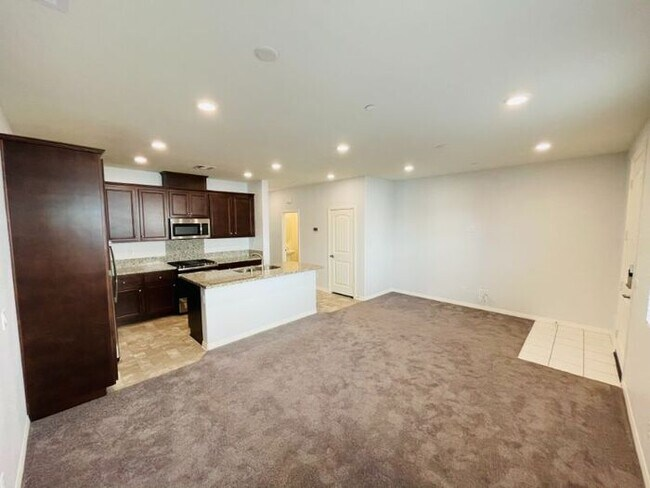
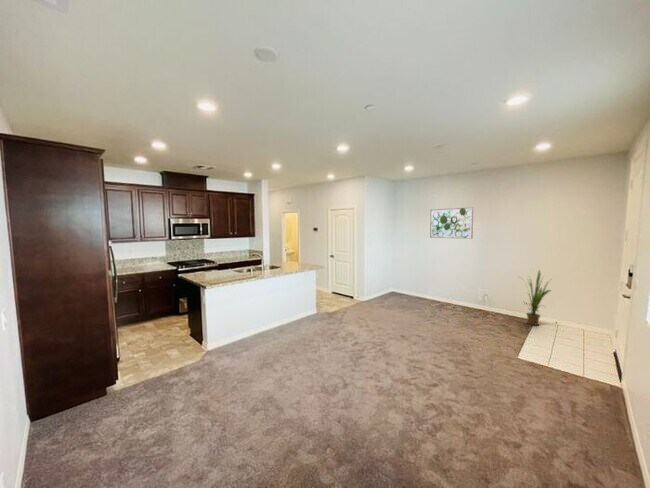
+ wall art (450, 223)
+ house plant (533, 297)
